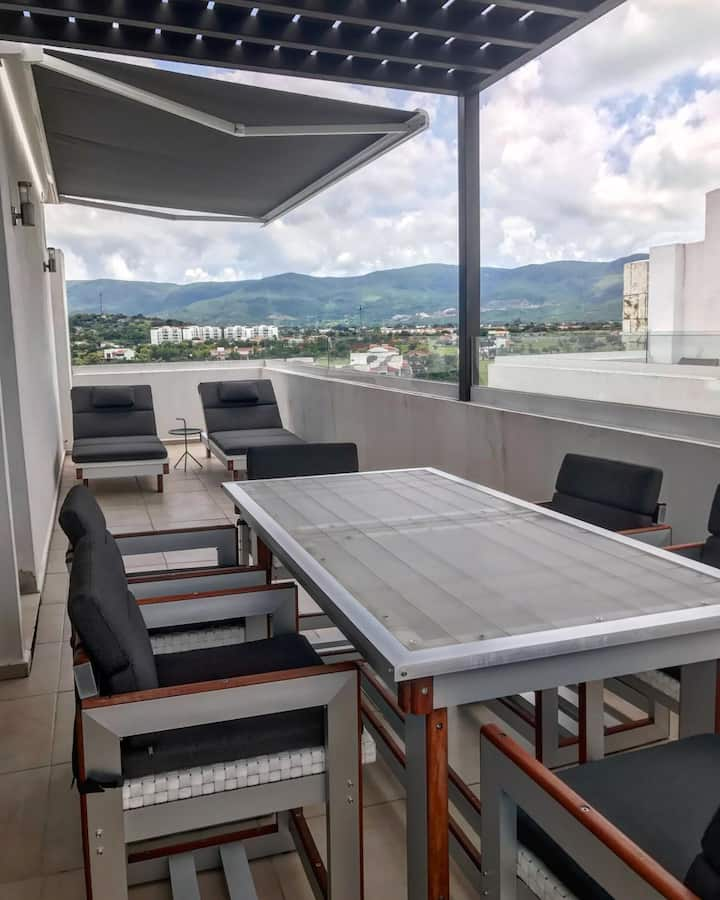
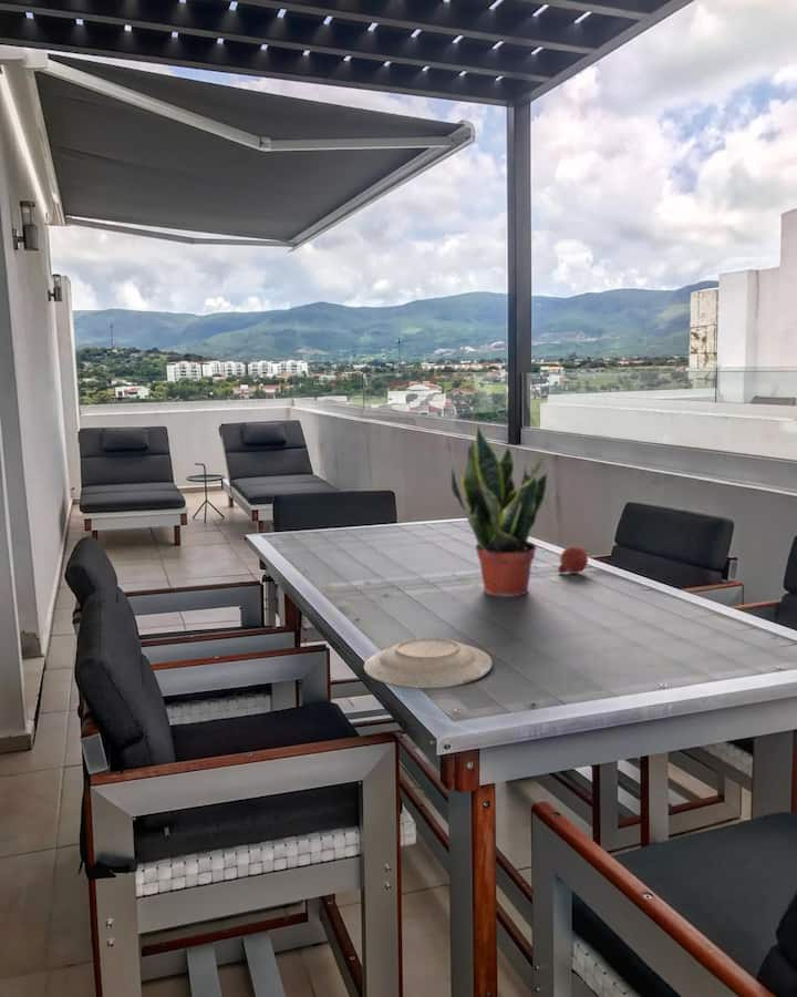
+ plate (427, 656)
+ potted plant (514, 507)
+ fruit (572, 559)
